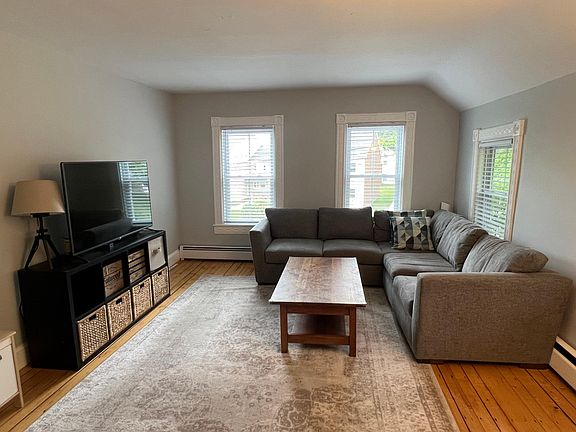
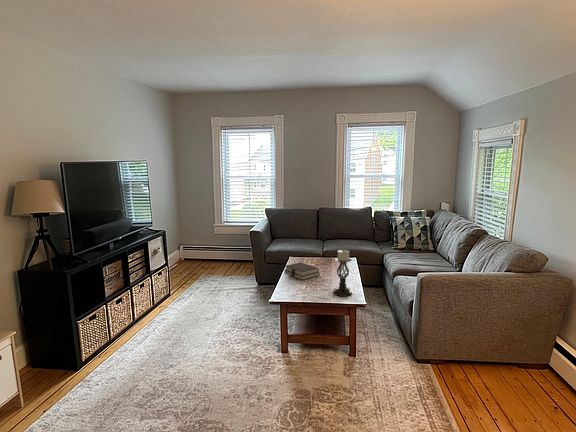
+ candle holder (343, 271)
+ bible (301, 270)
